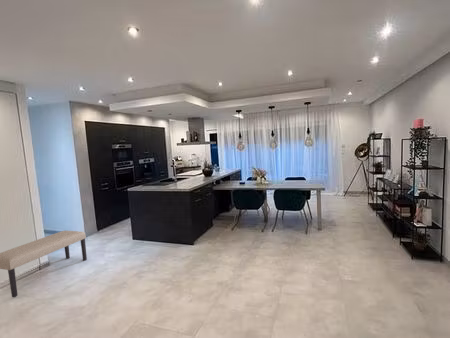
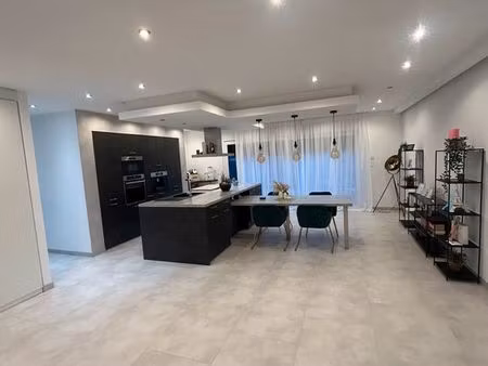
- bench (41, 256)
